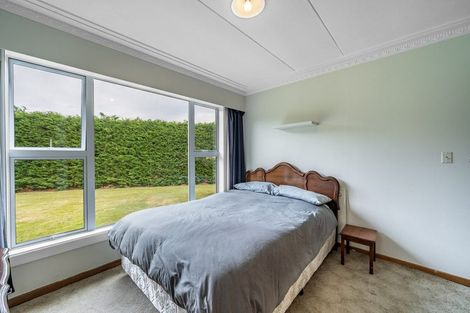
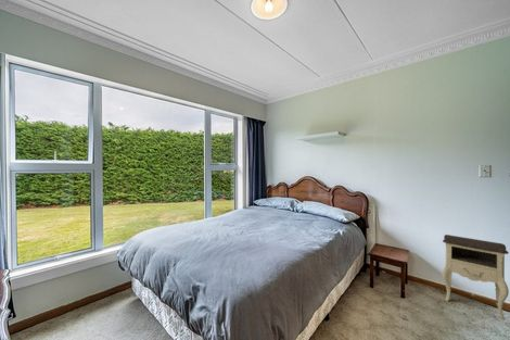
+ nightstand (472, 273)
